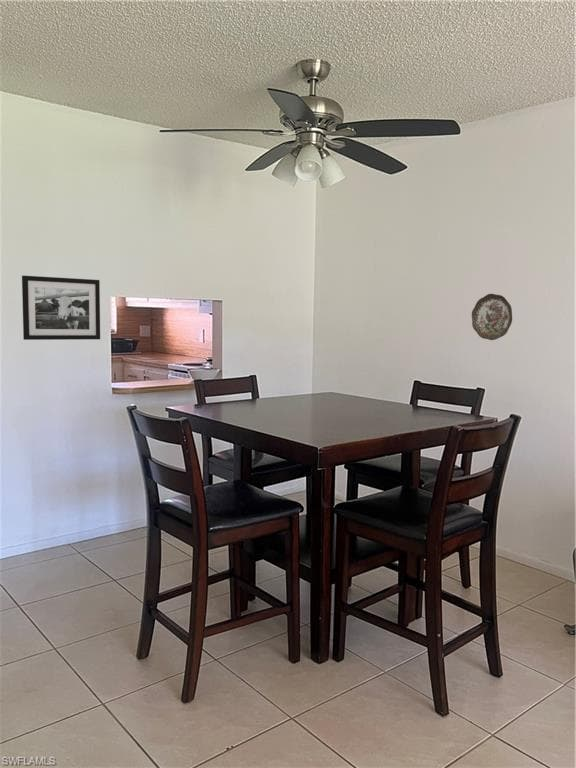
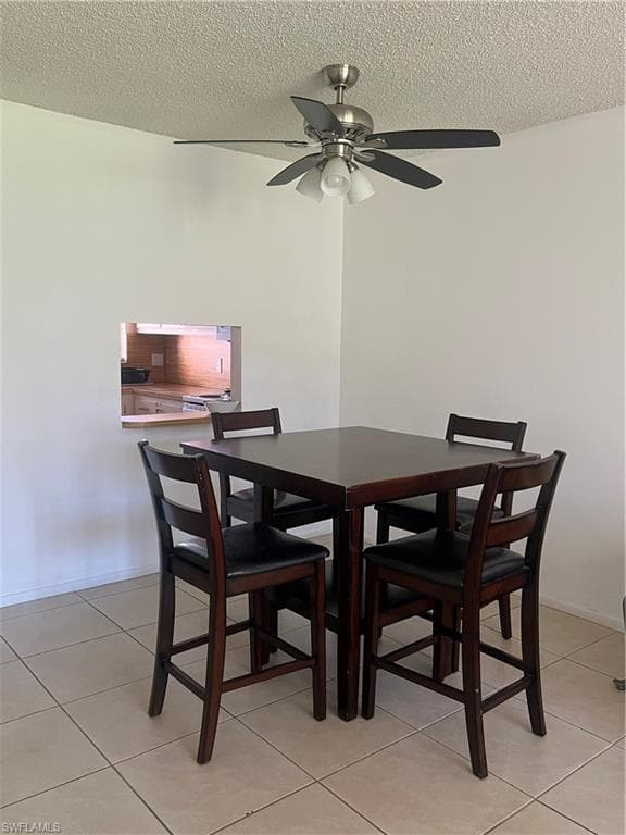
- decorative plate (492, 317)
- picture frame (62, 308)
